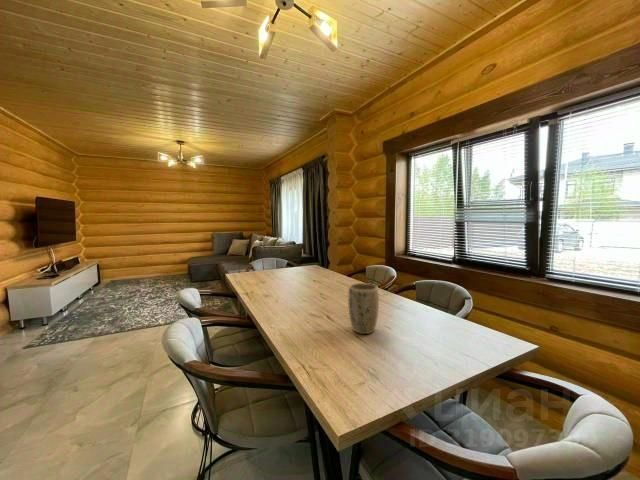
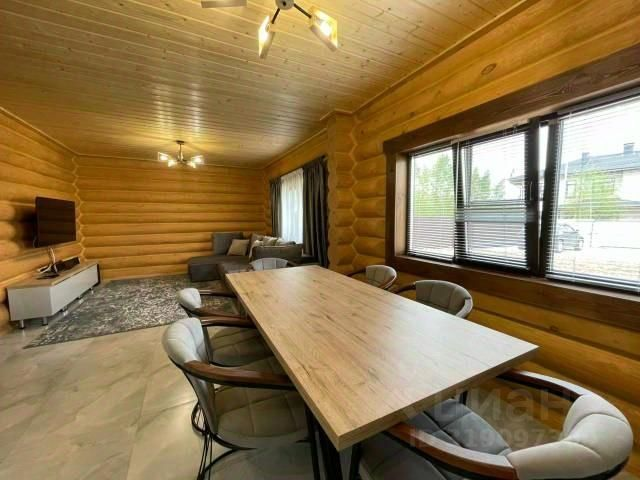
- plant pot (363, 308)
